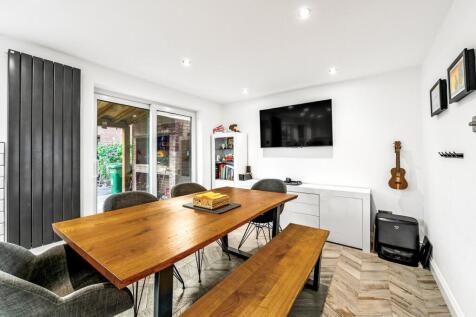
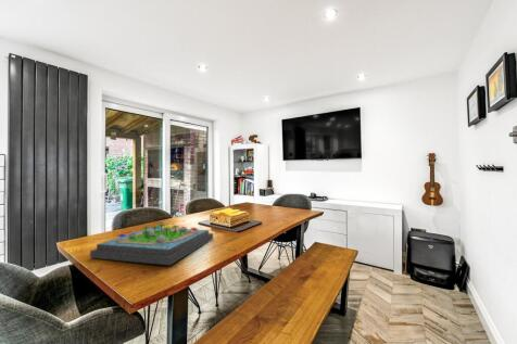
+ board game (159, 237)
